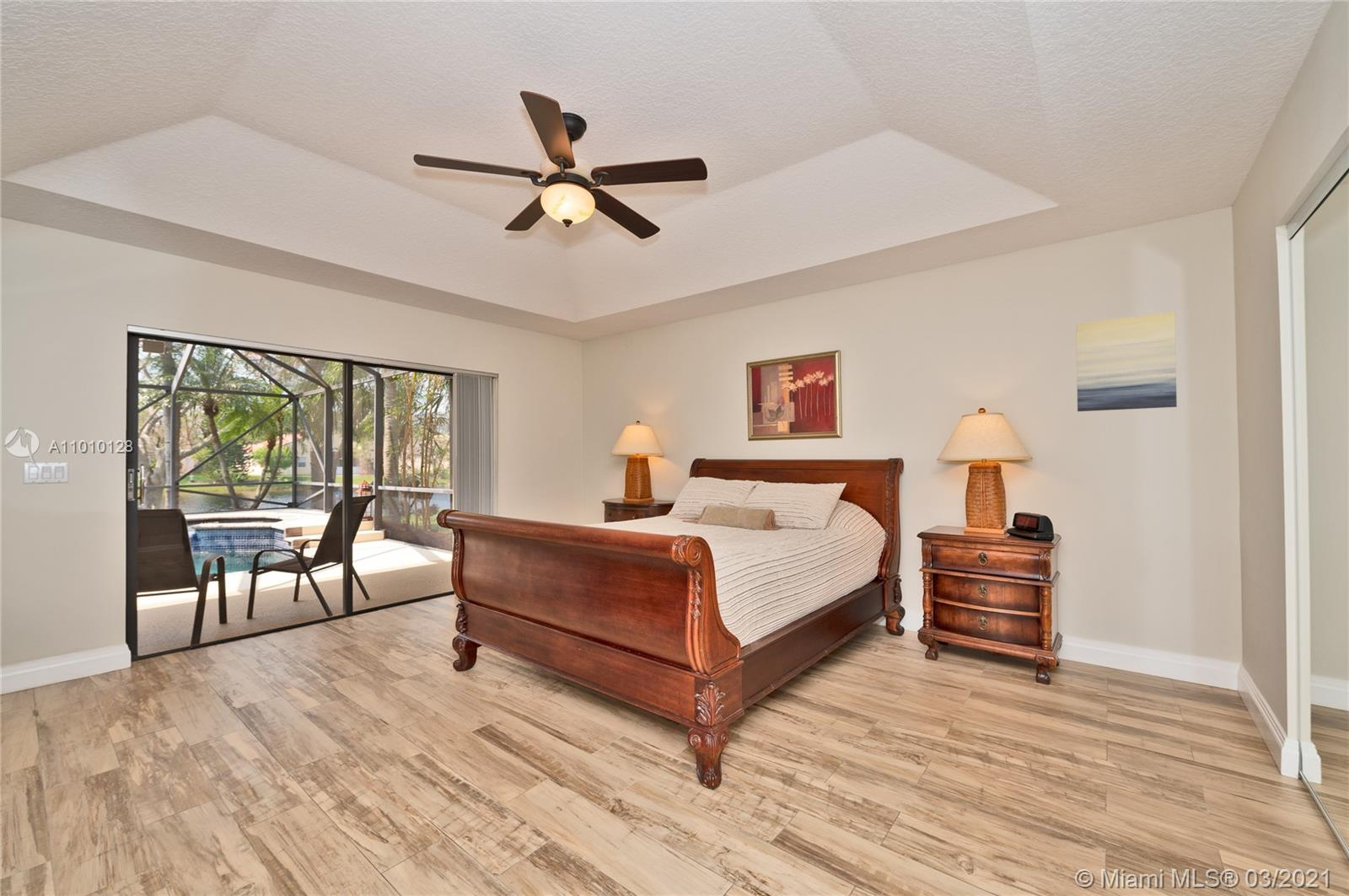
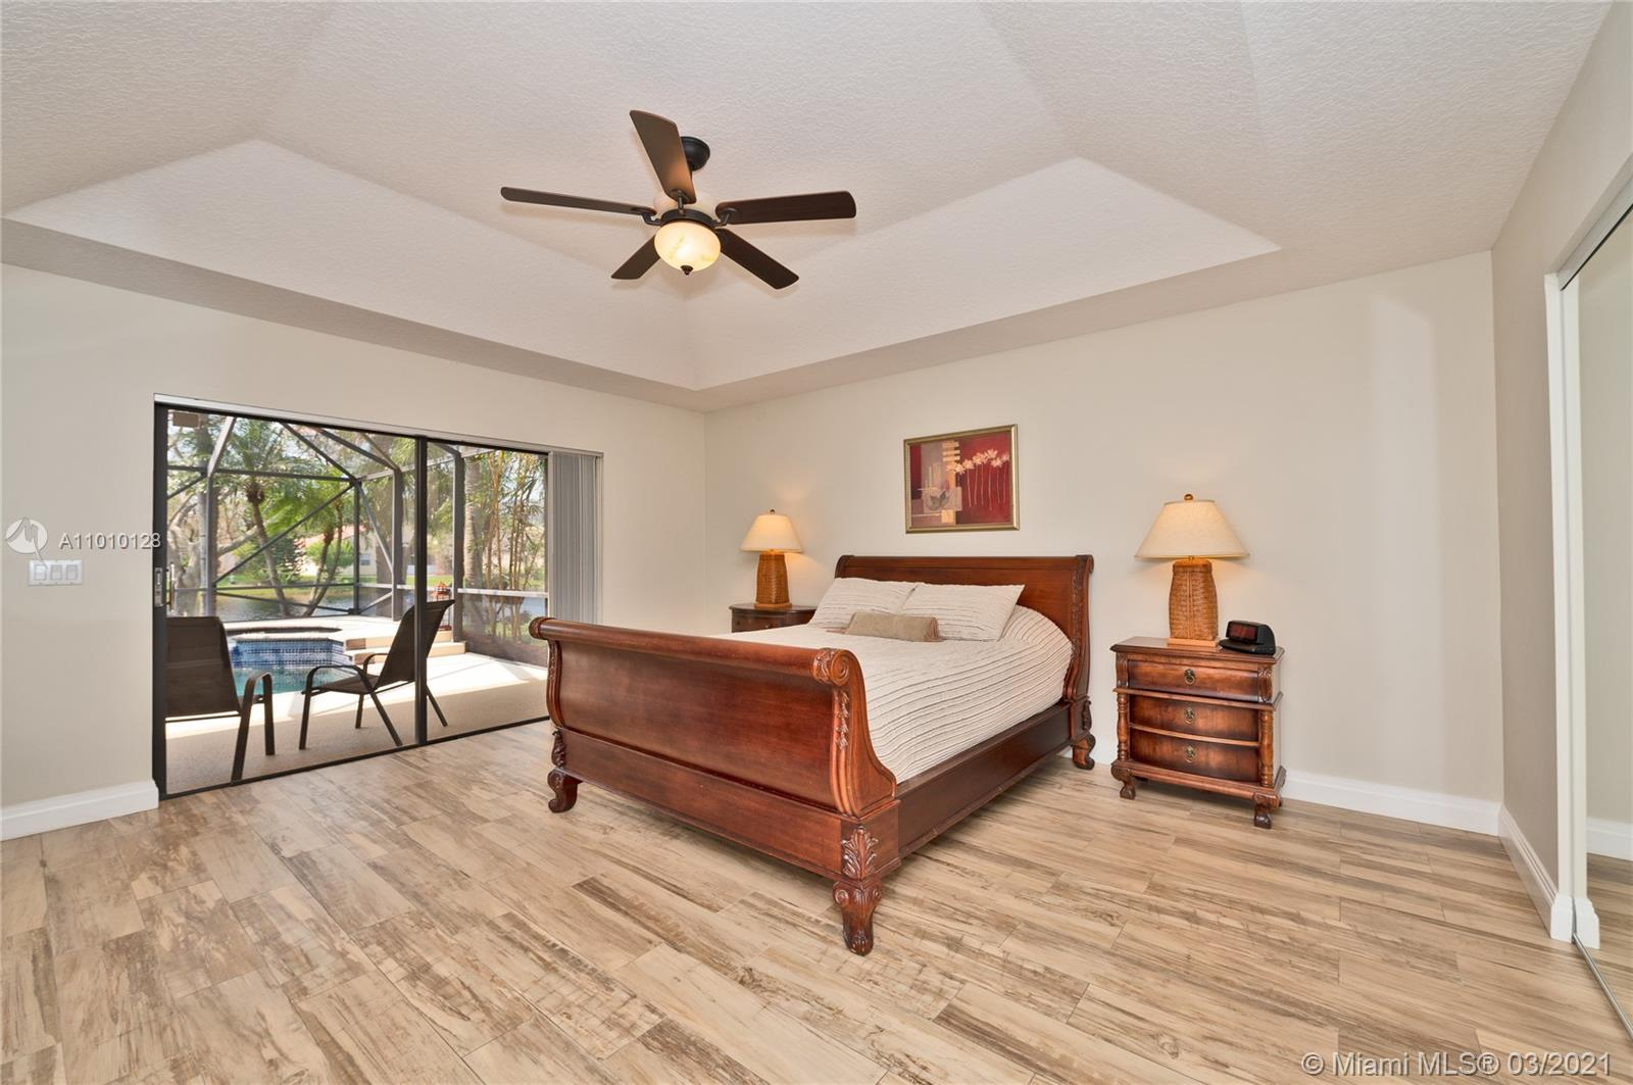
- wall art (1124, 363)
